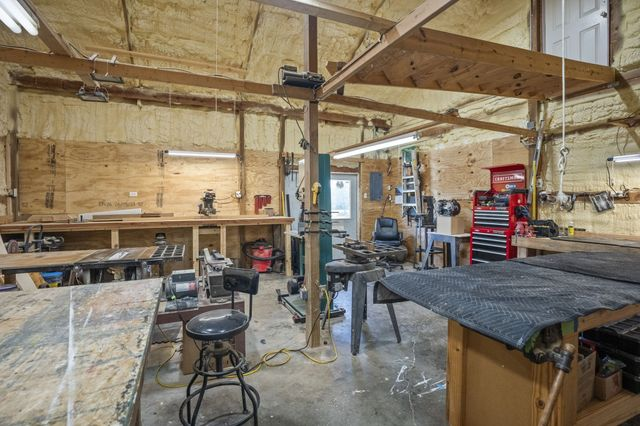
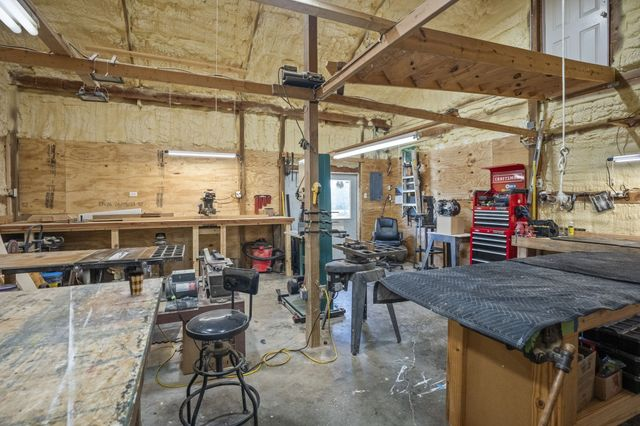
+ coffee cup (136, 282)
